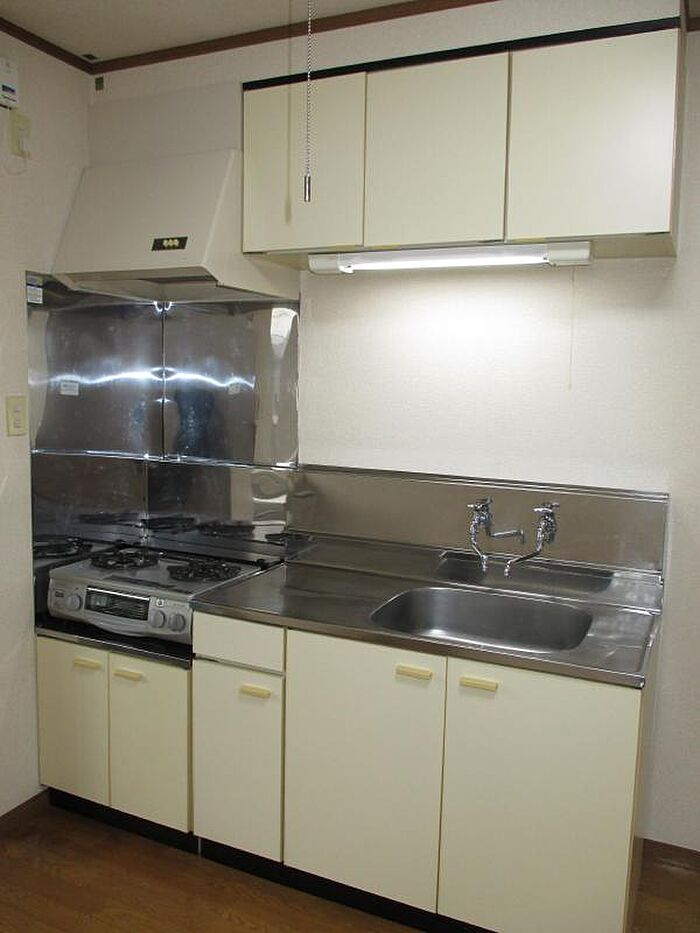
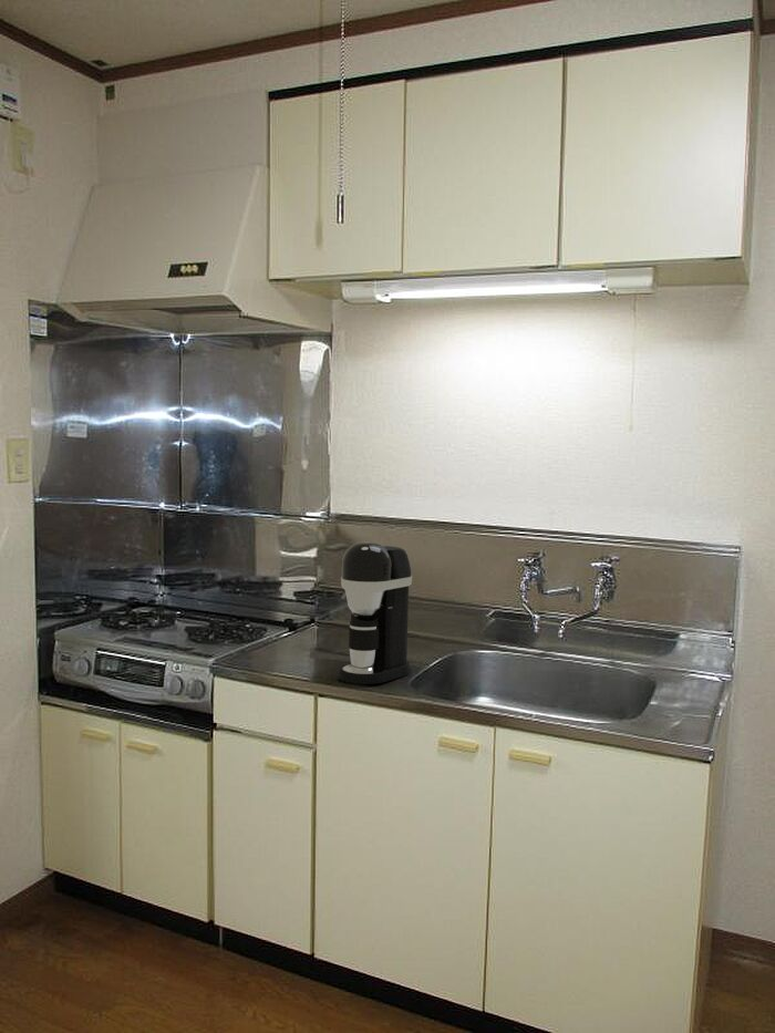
+ coffee maker (375, 608)
